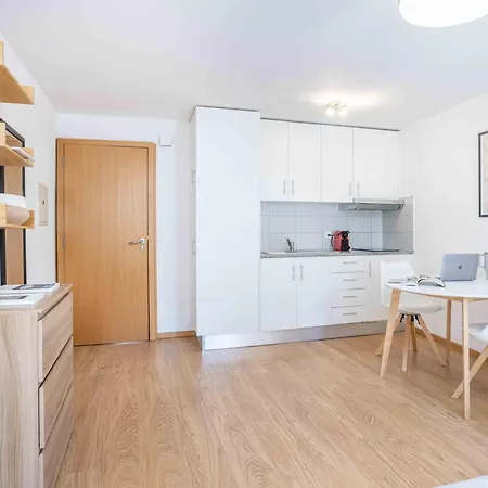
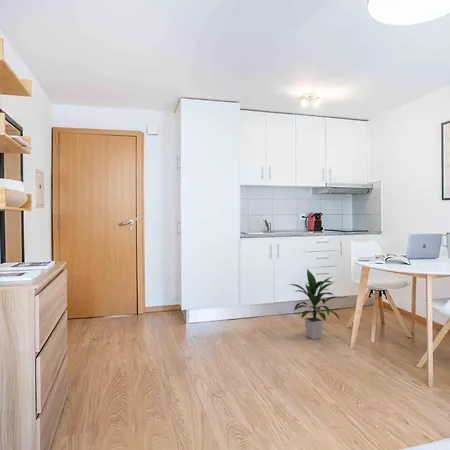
+ indoor plant (316, 304)
